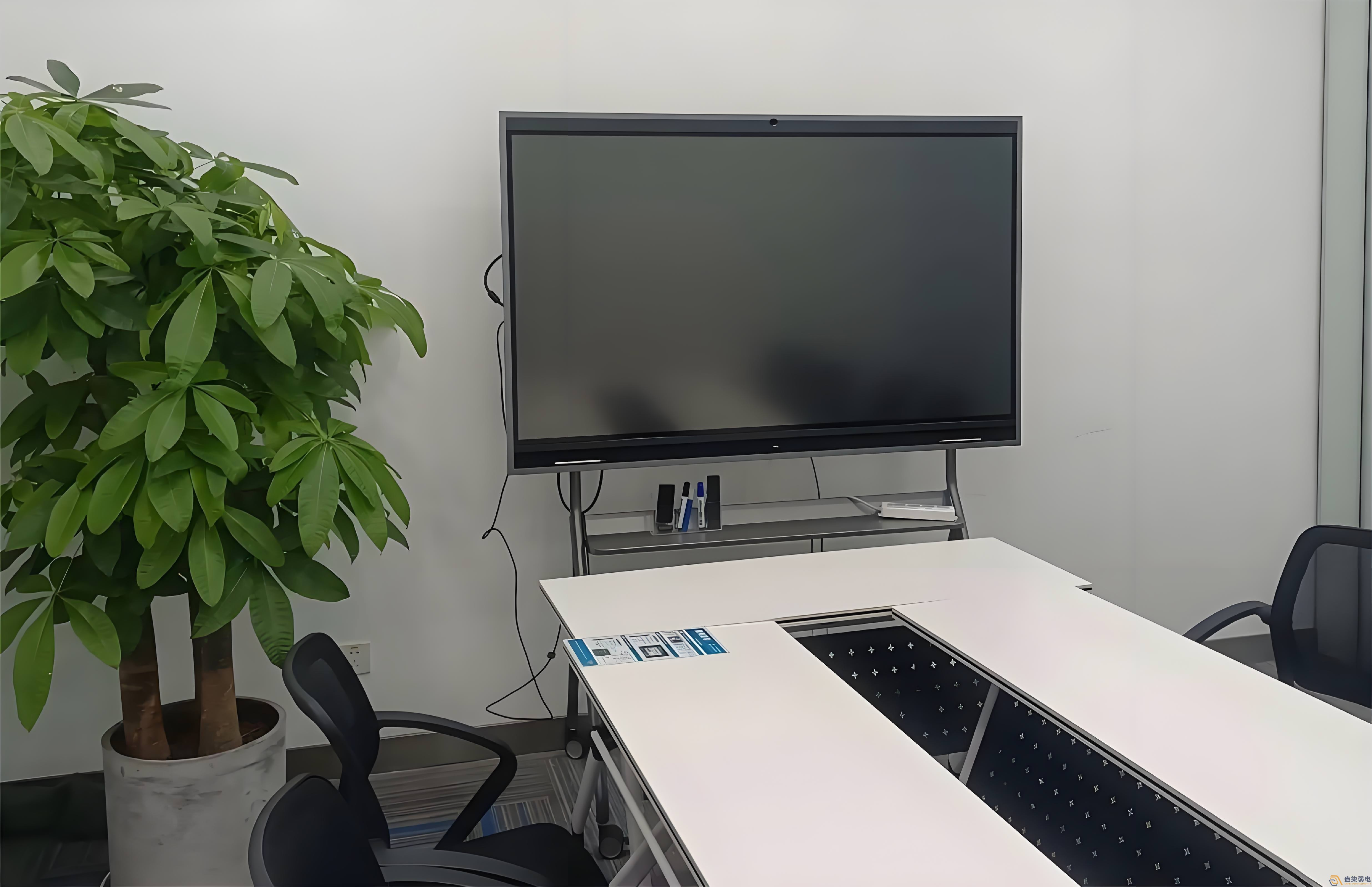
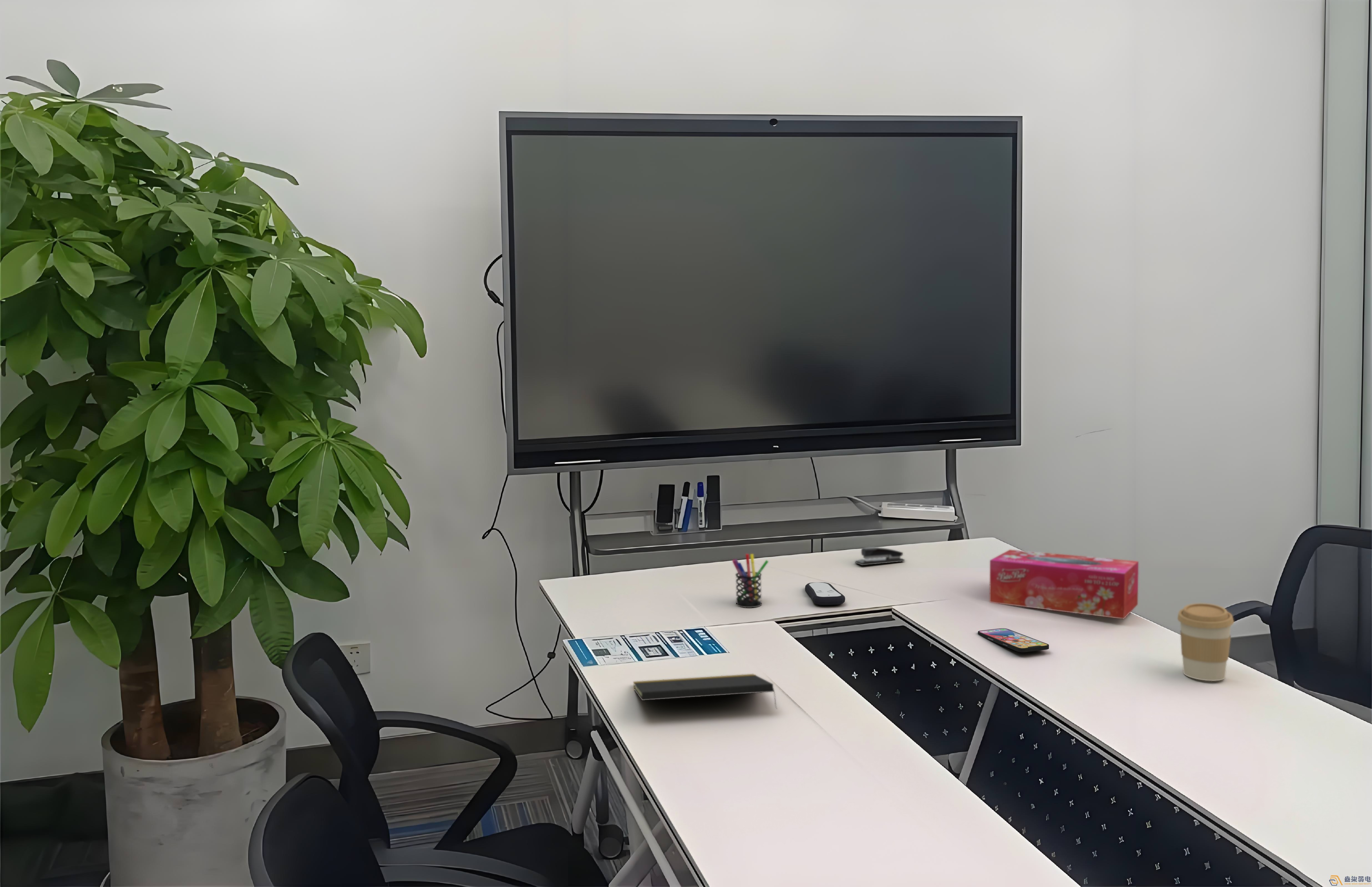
+ coffee cup (1205, 641)
+ pen holder (751, 578)
+ remote control (823, 593)
+ stapler (880, 555)
+ smartphone (1012, 640)
+ notepad (700, 686)
+ tissue box (1063, 582)
